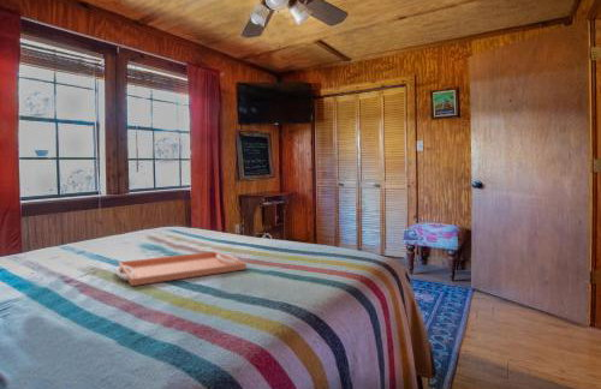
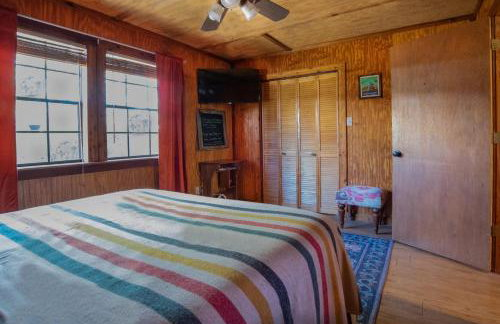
- serving tray (180, 265)
